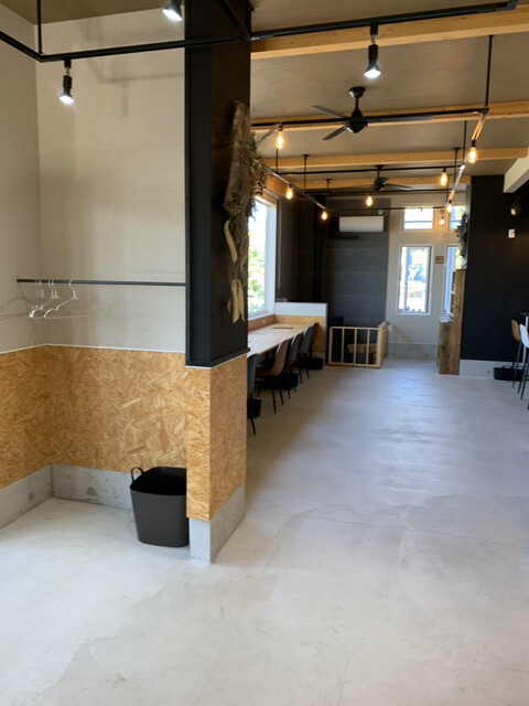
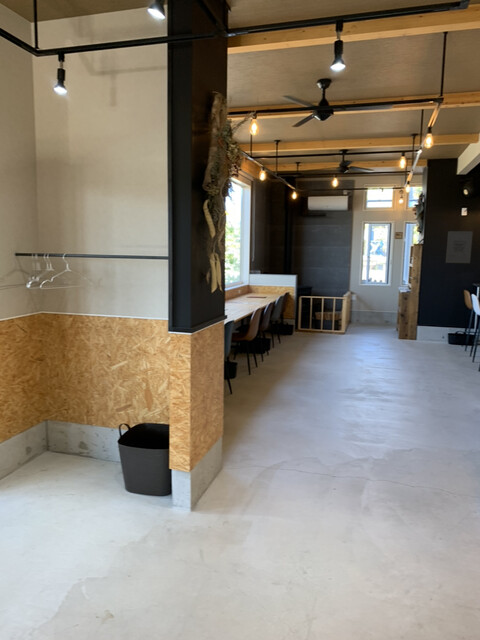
+ wall art (459, 247)
